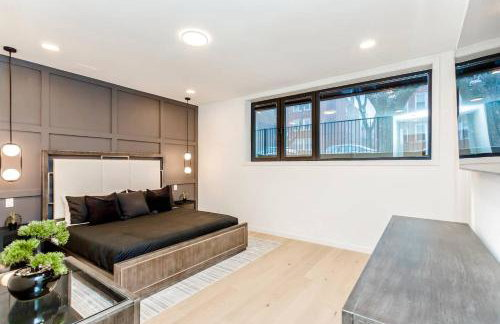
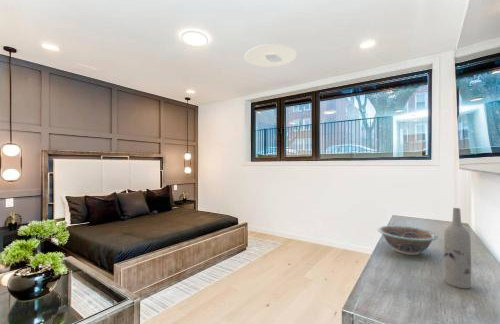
+ ceiling light (270, 54)
+ decorative bowl (406, 241)
+ wine bottle (457, 246)
